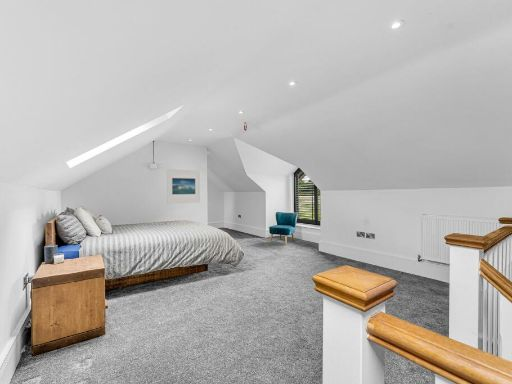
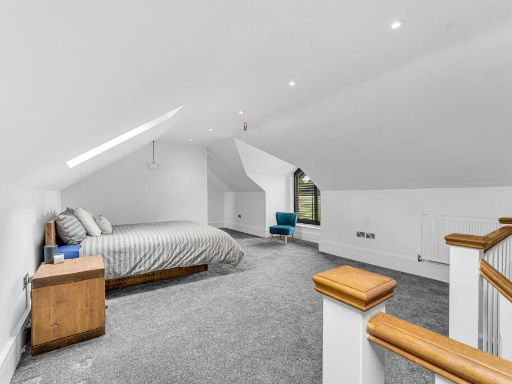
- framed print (184, 186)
